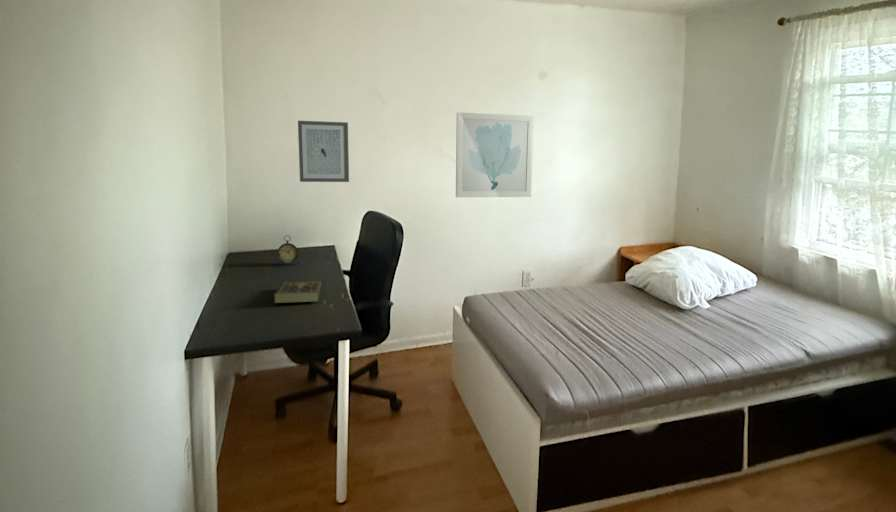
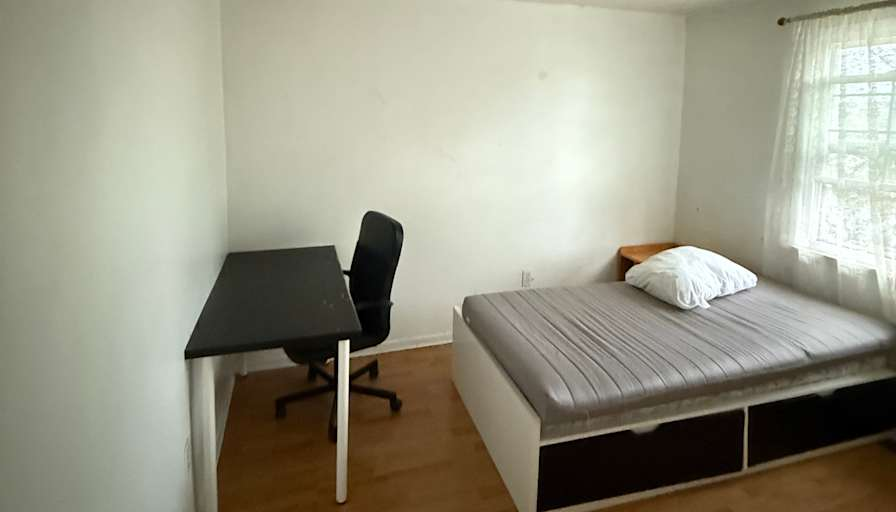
- wall art (495, 156)
- book (299, 291)
- alarm clock (287, 249)
- wall art (323, 152)
